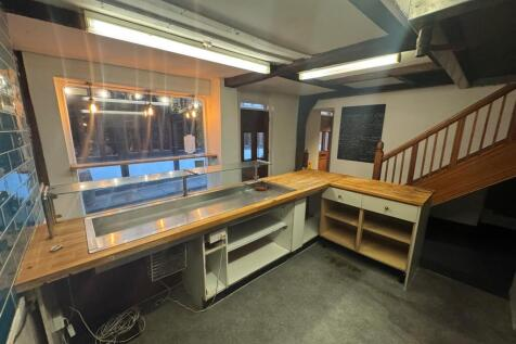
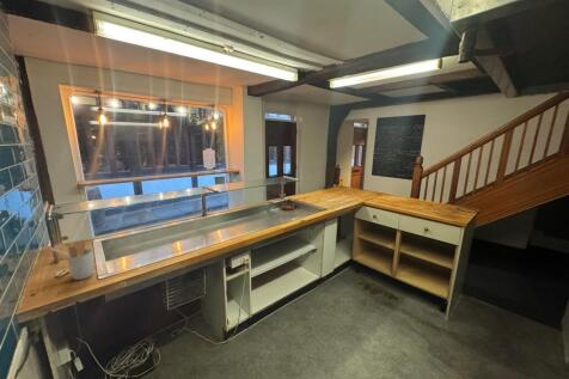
+ utensil holder (74, 259)
